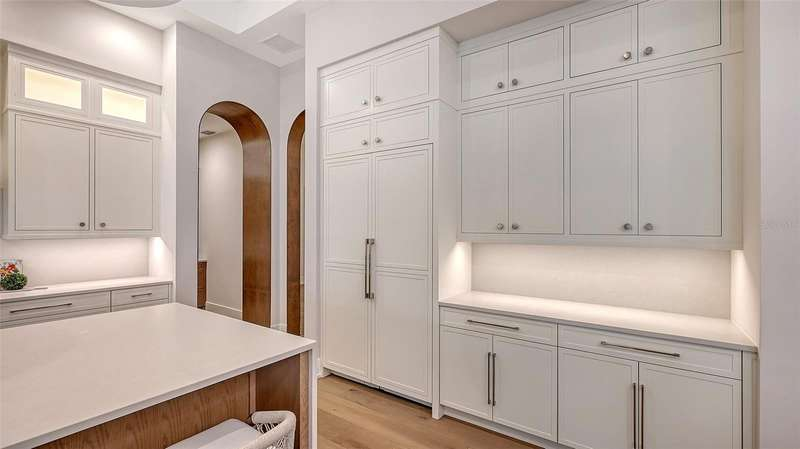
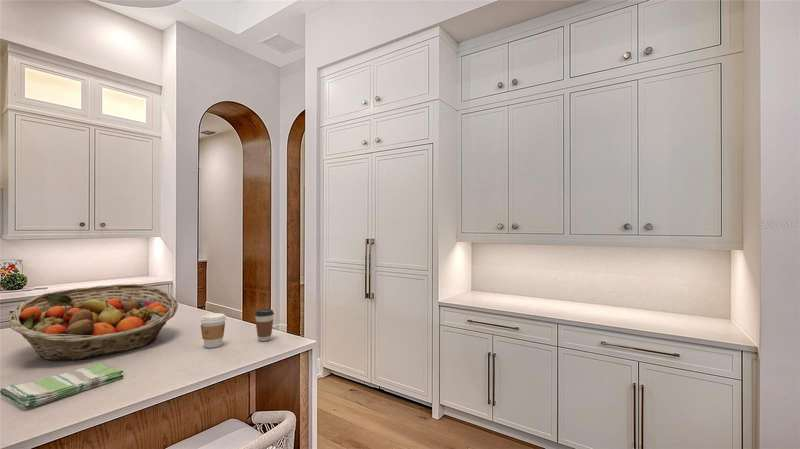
+ coffee cup (213, 329)
+ fruit basket (102, 318)
+ coffee cup (264, 324)
+ dish towel (65, 380)
